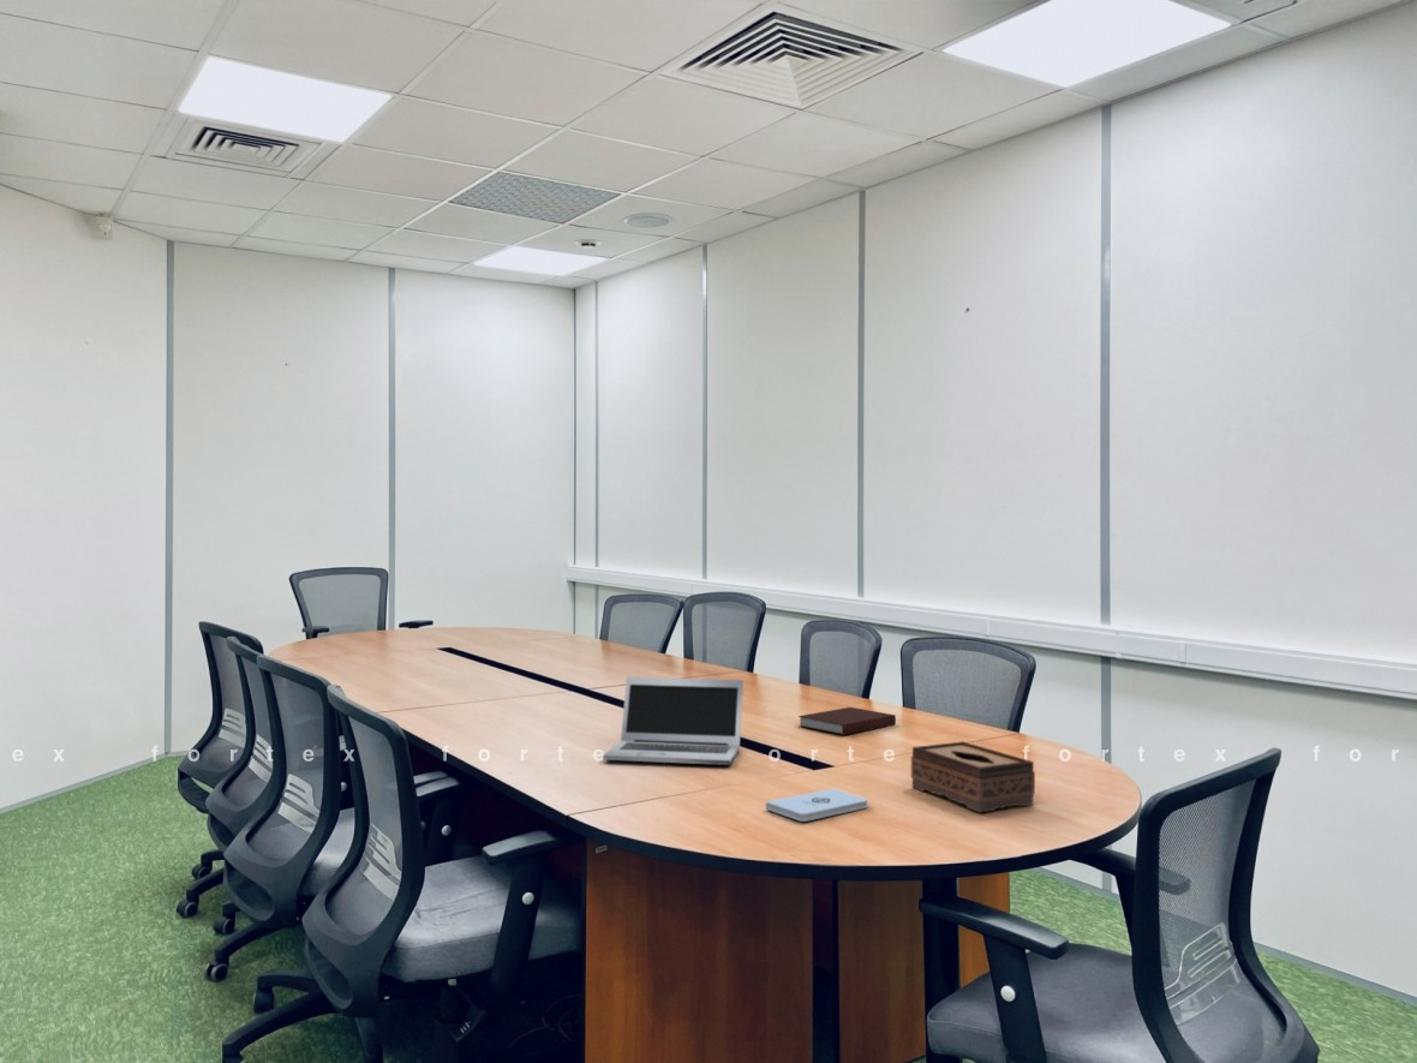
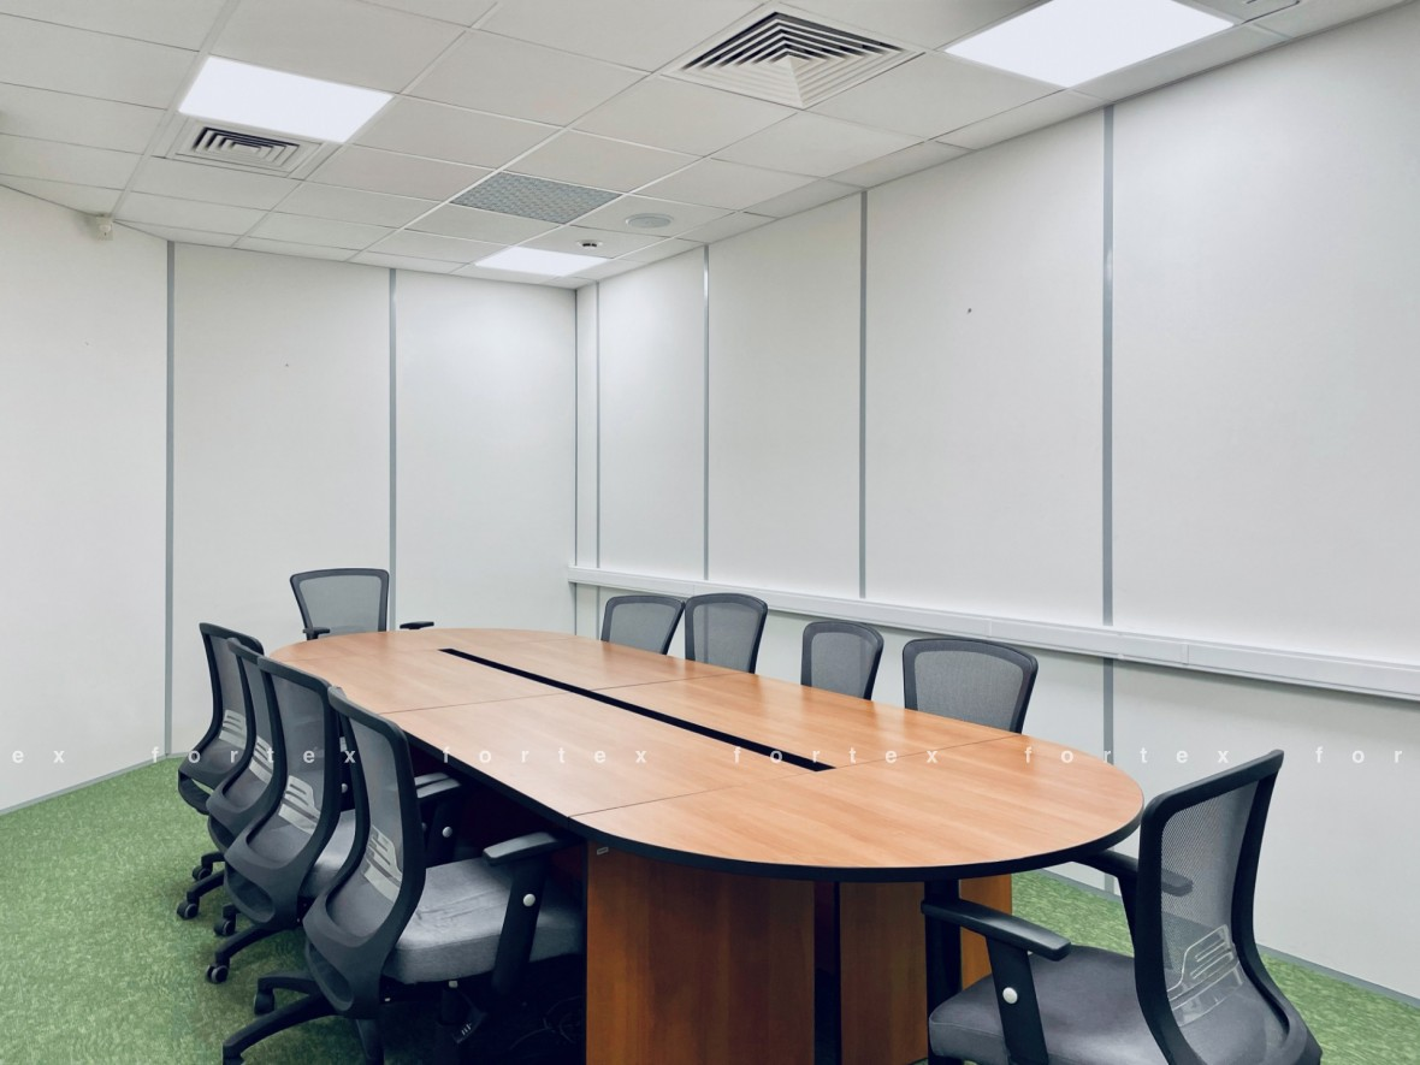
- notepad (818, 804)
- notebook (847, 719)
- laptop (675, 718)
- tissue box (970, 775)
